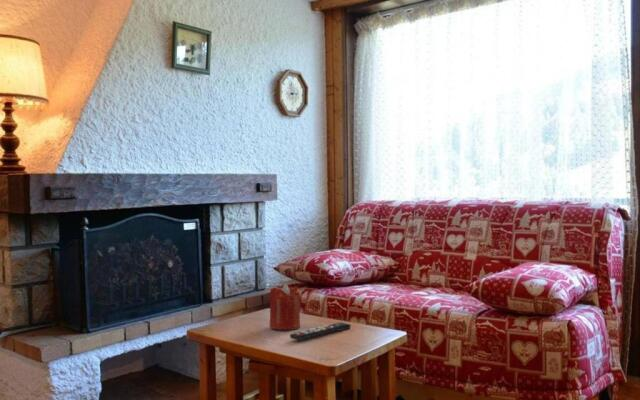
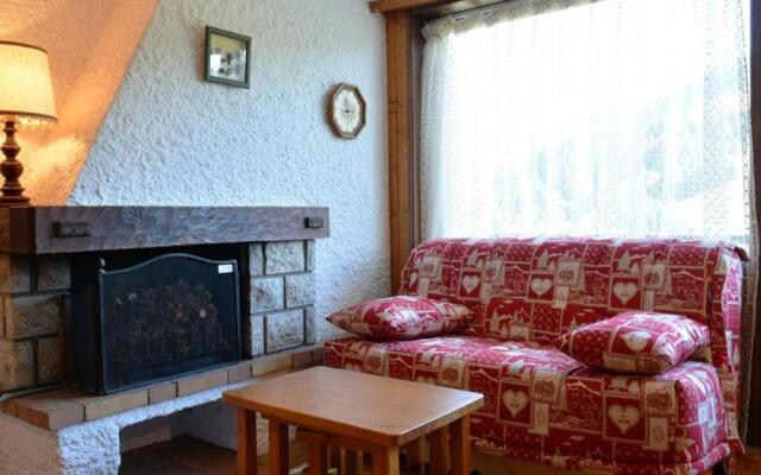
- remote control (321, 330)
- candle (285, 305)
